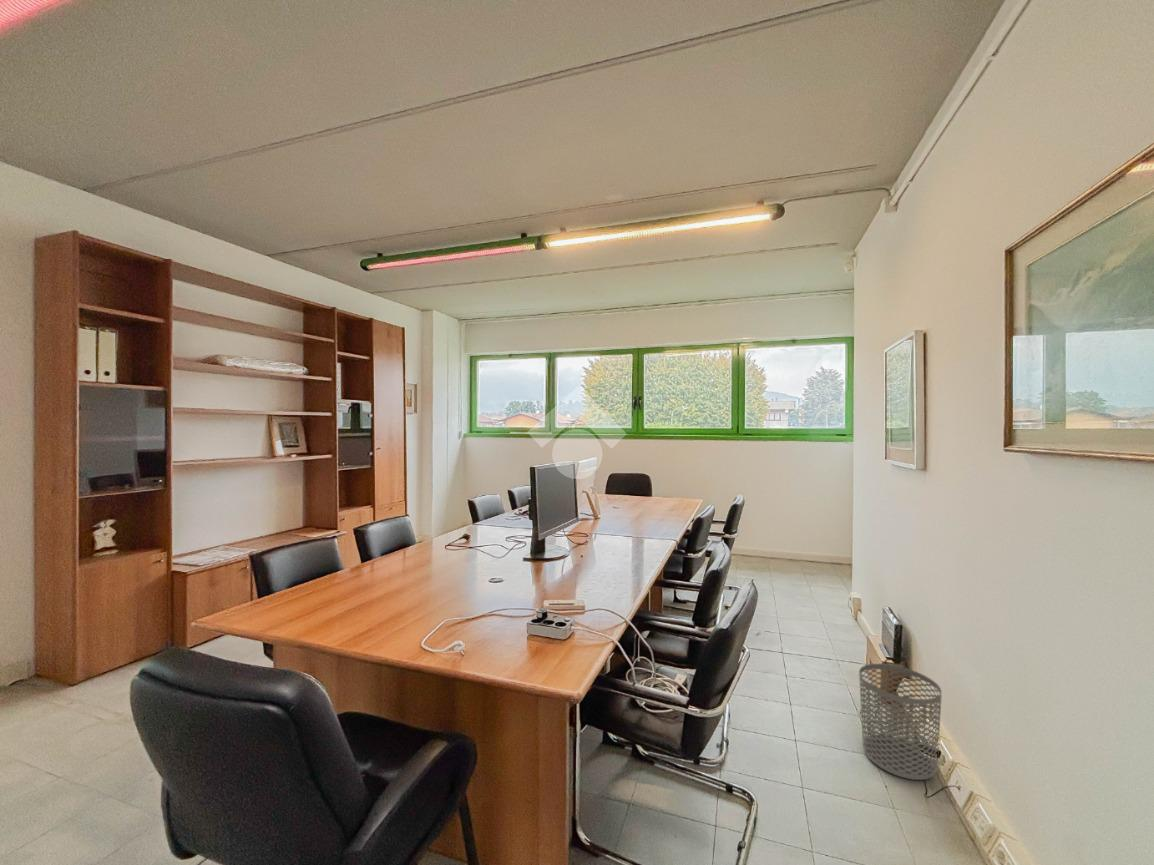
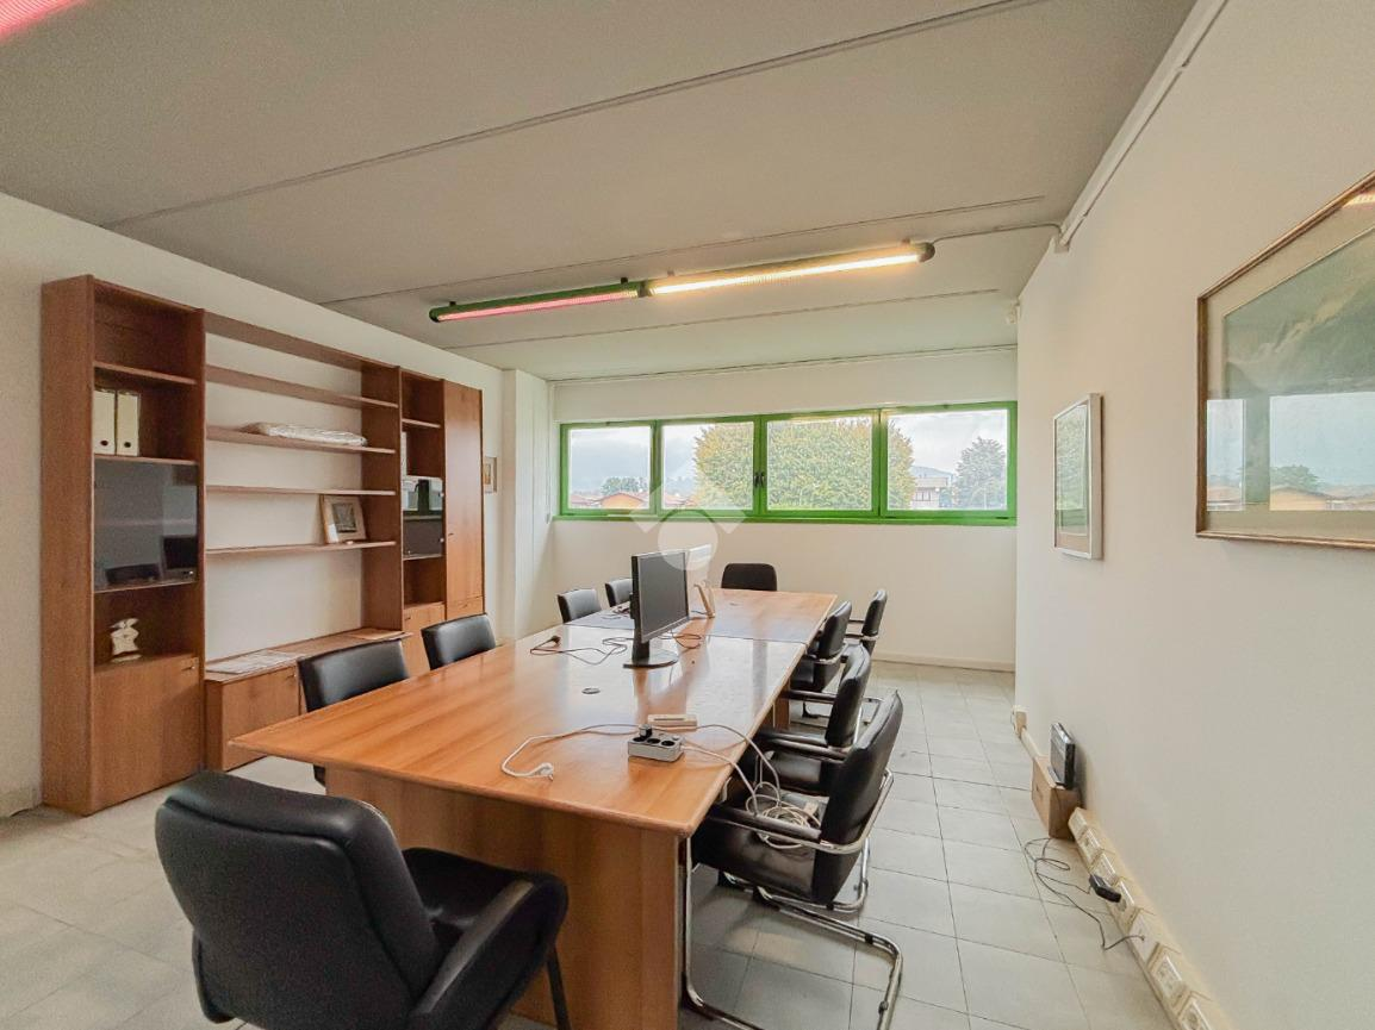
- waste bin (899, 719)
